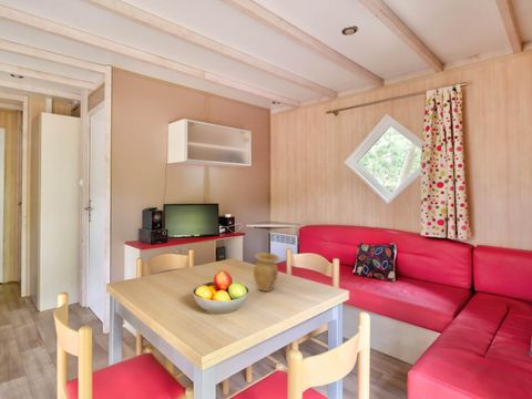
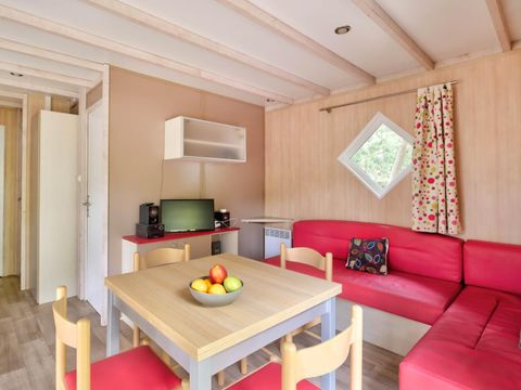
- vase (266, 272)
